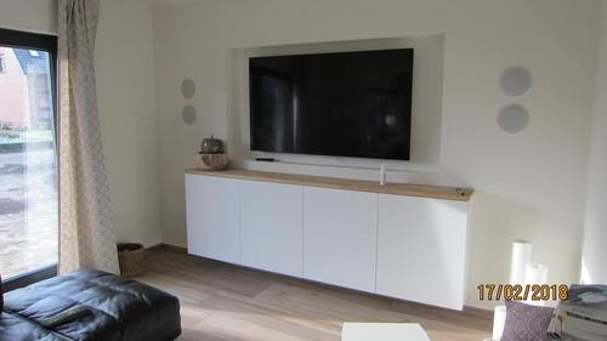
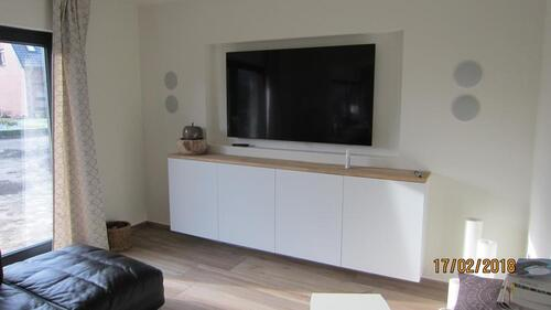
- remote control (68, 316)
